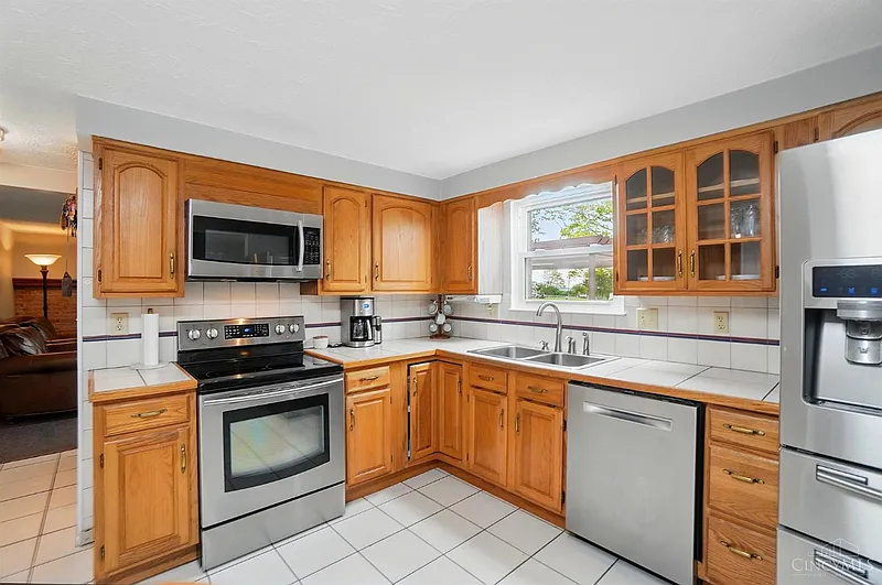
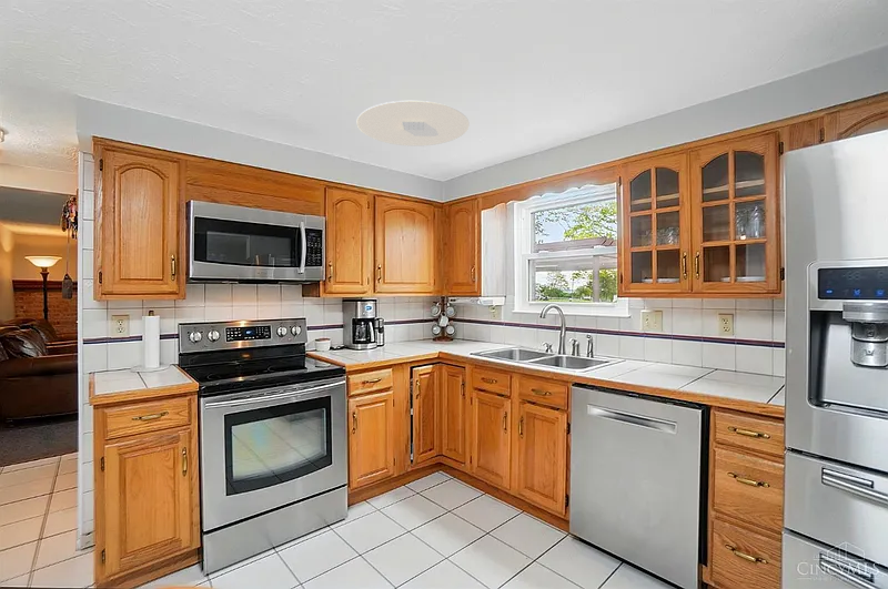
+ ceiling light (413, 120)
